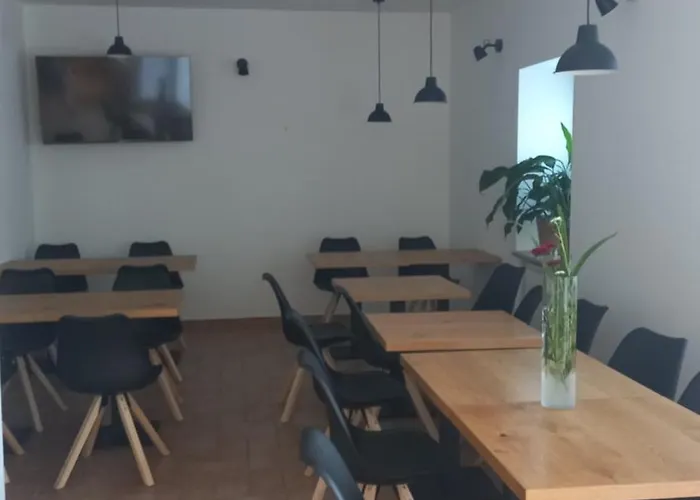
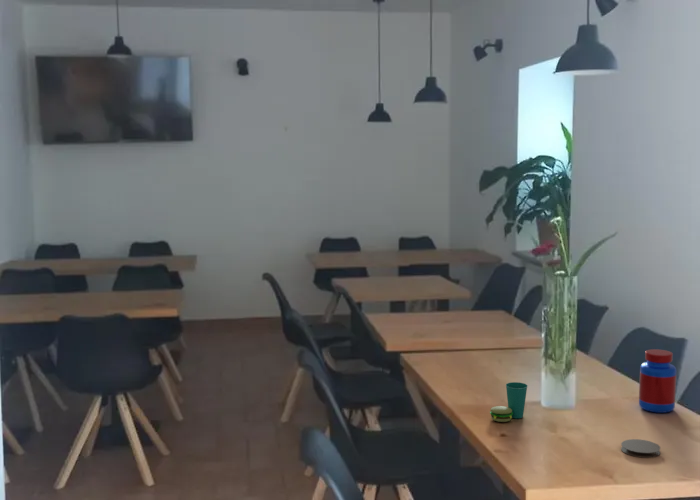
+ cup (508, 402)
+ coaster (640, 448)
+ jar (657, 380)
